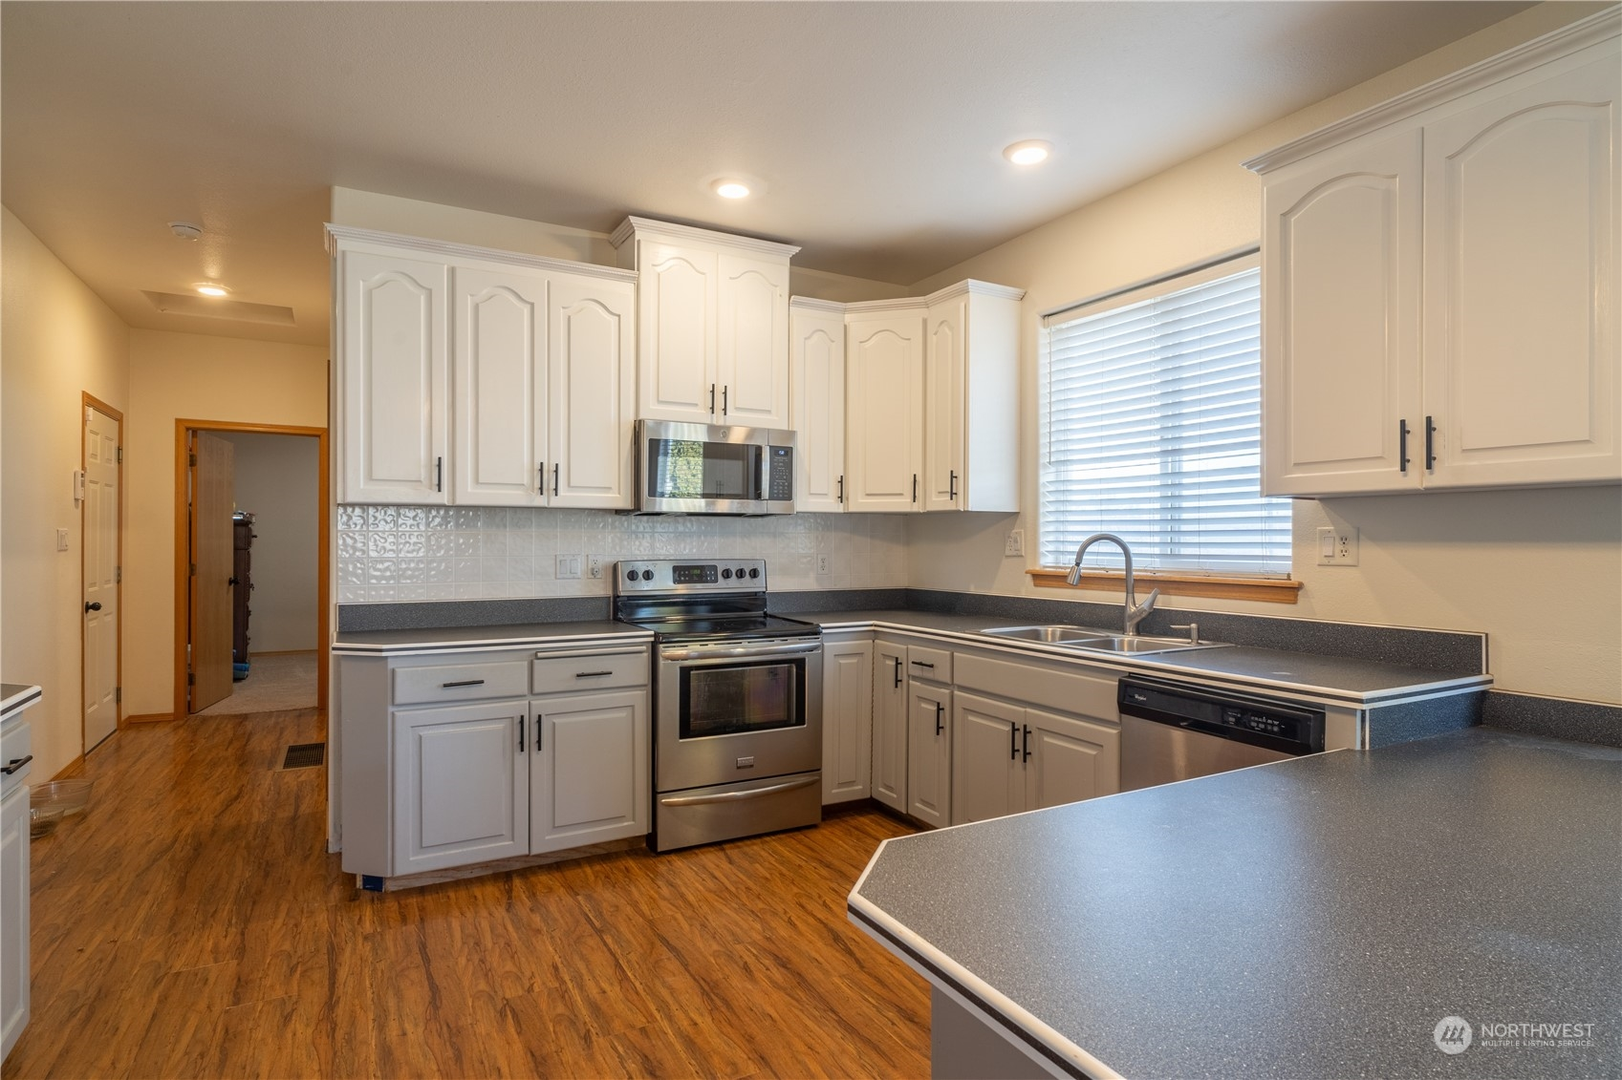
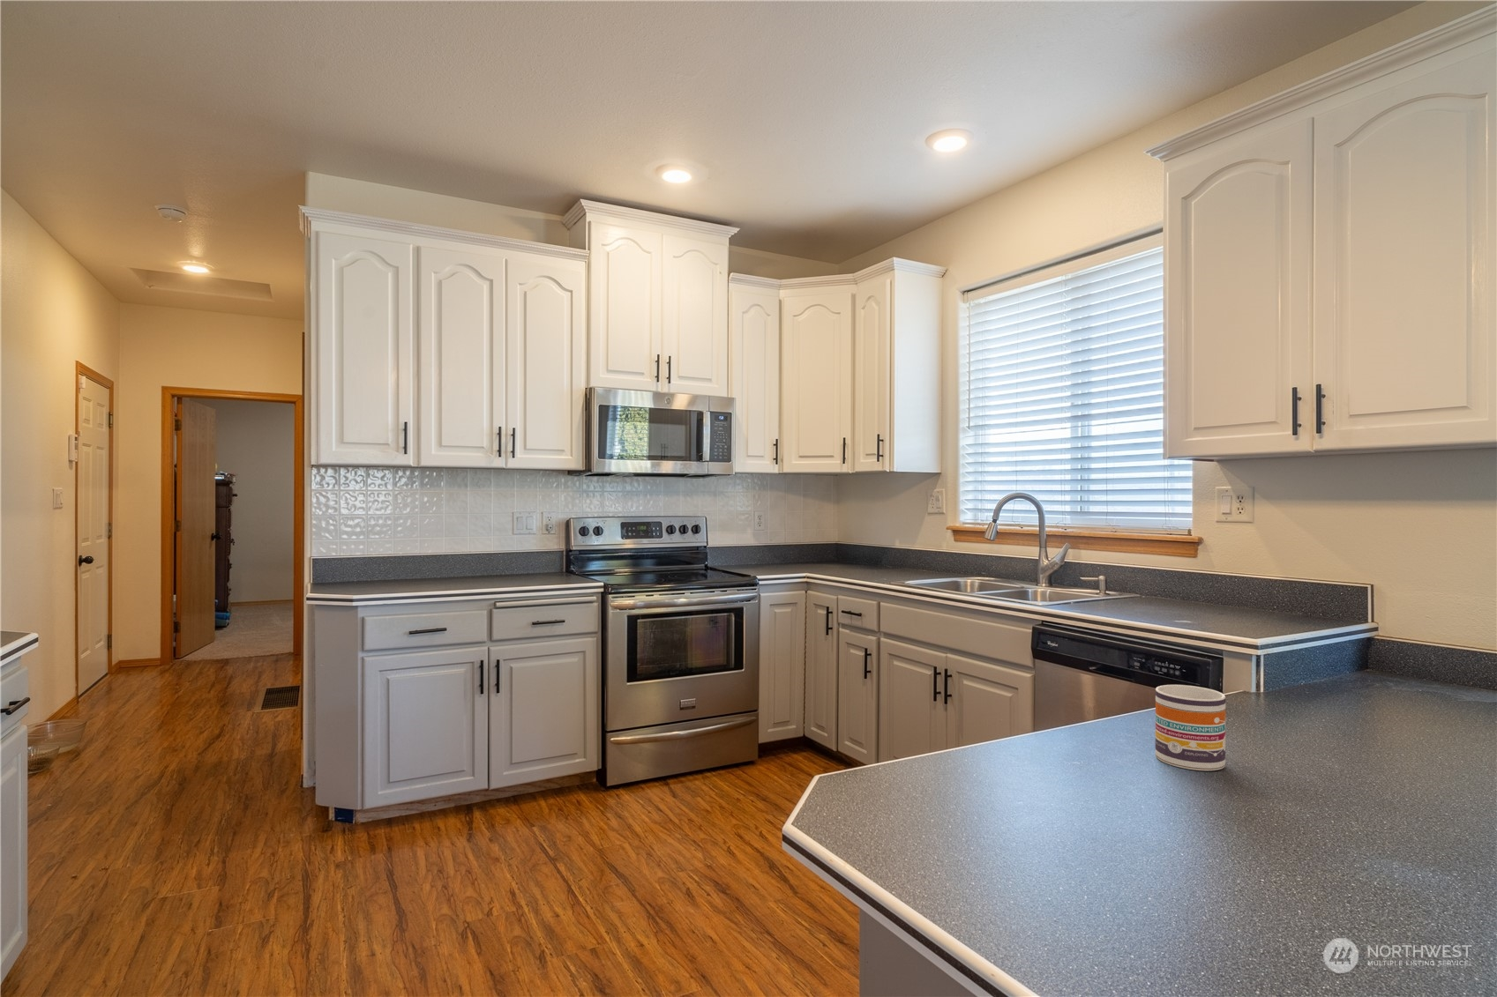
+ mug (1191, 723)
